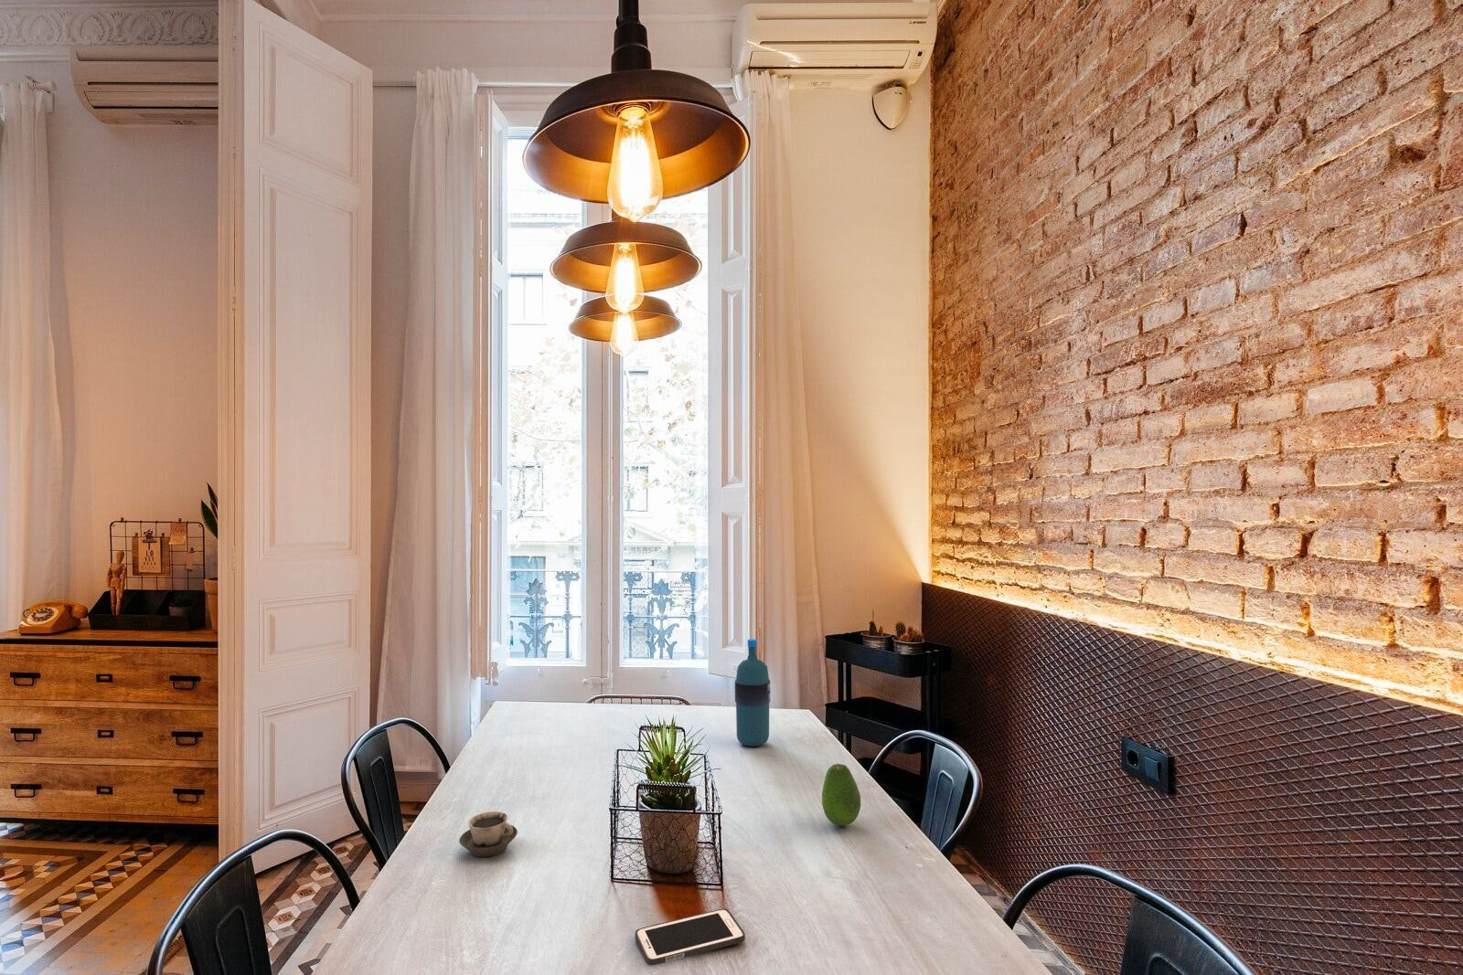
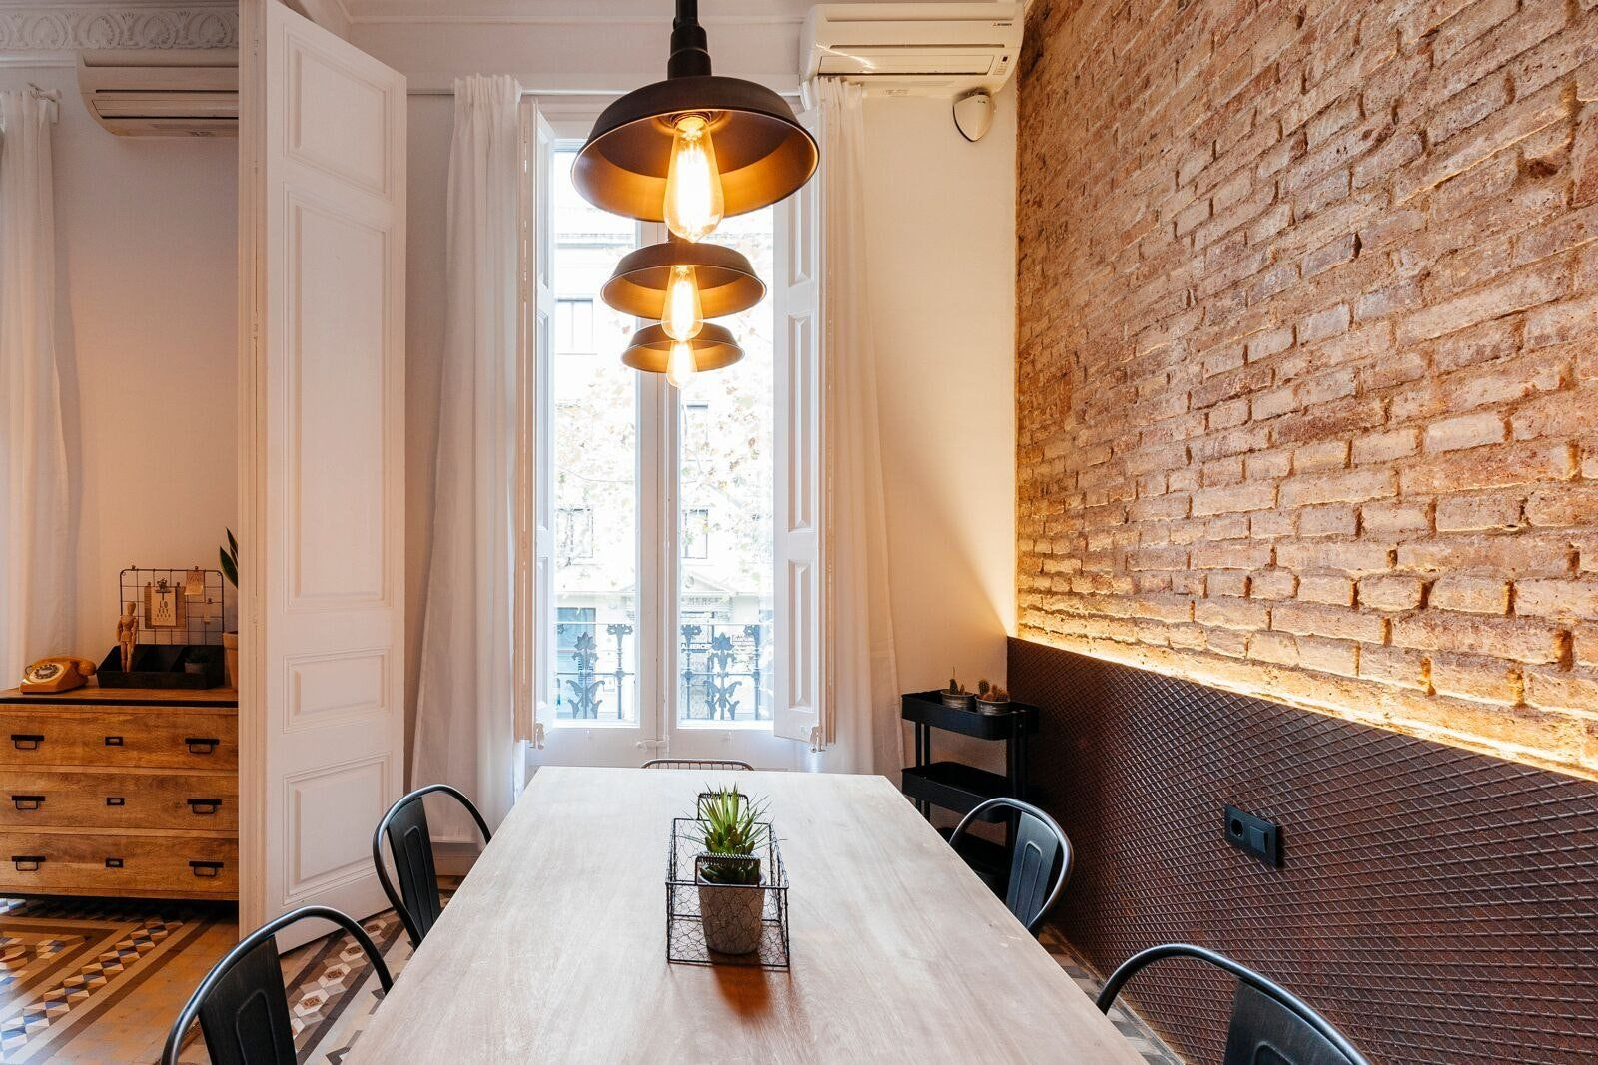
- fruit (841, 794)
- water bottle (752, 691)
- cell phone (689, 936)
- cup (489, 834)
